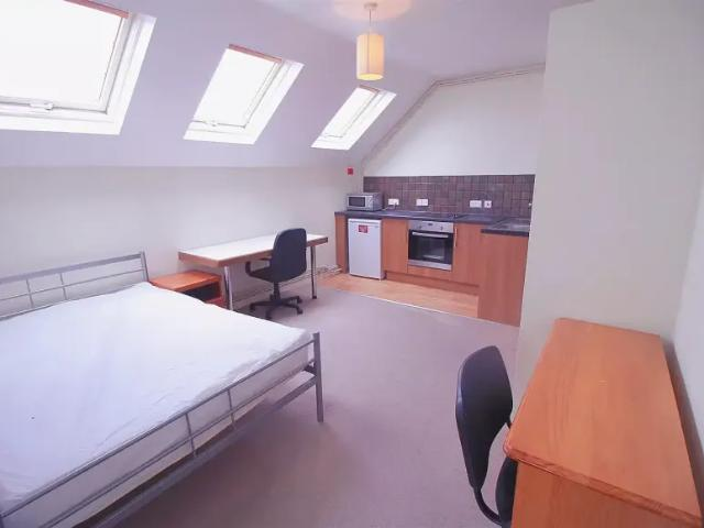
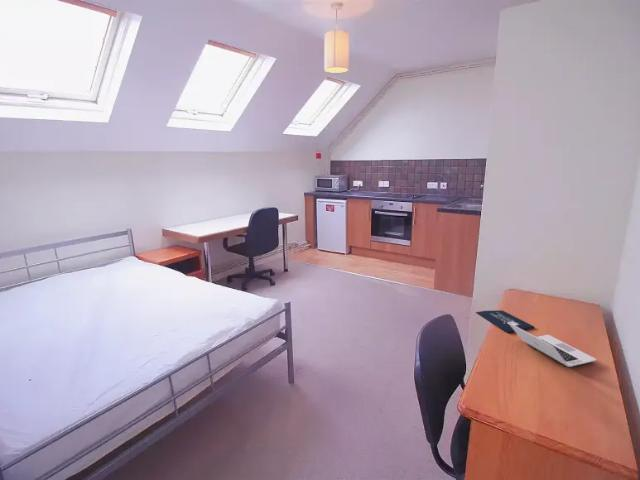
+ laptop (528, 326)
